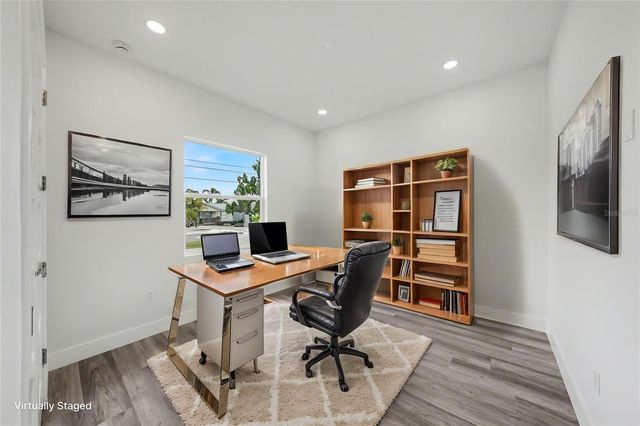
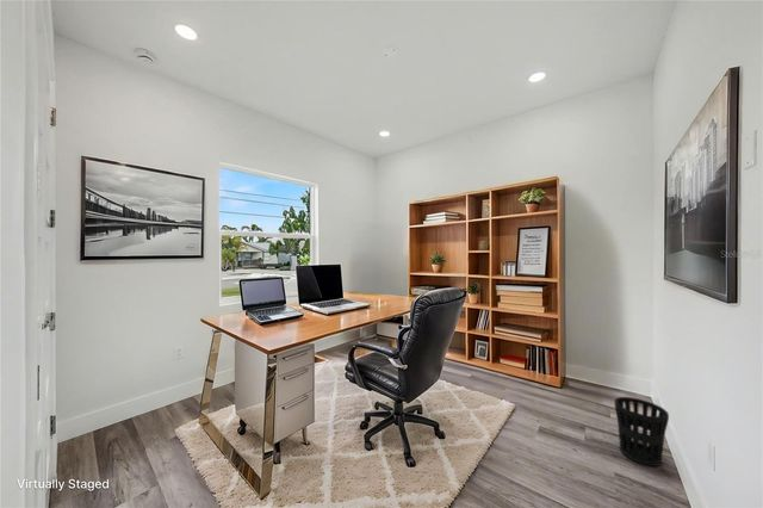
+ wastebasket (638, 430)
